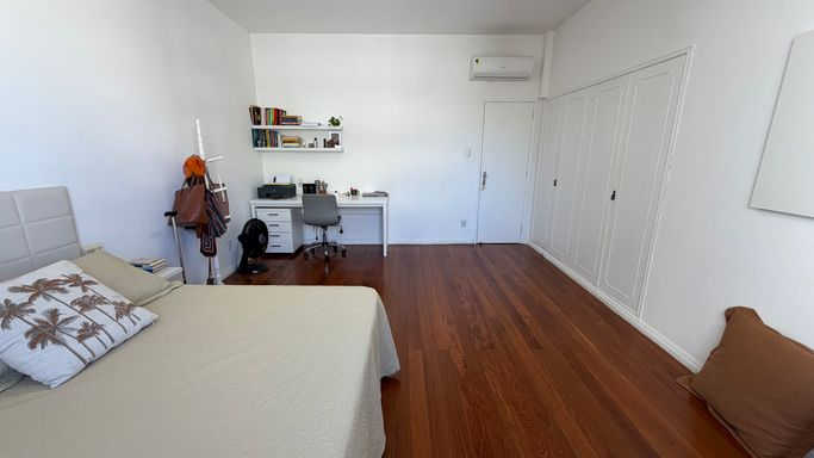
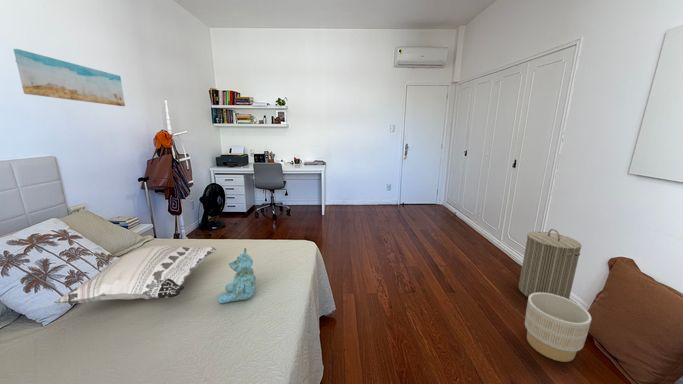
+ decorative pillow (151, 270)
+ wall art (79, 83)
+ stuffed bear (236, 274)
+ laundry hamper (548, 262)
+ planter (553, 326)
